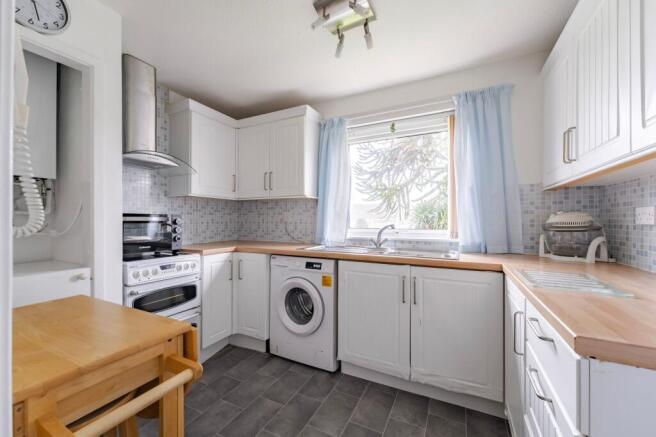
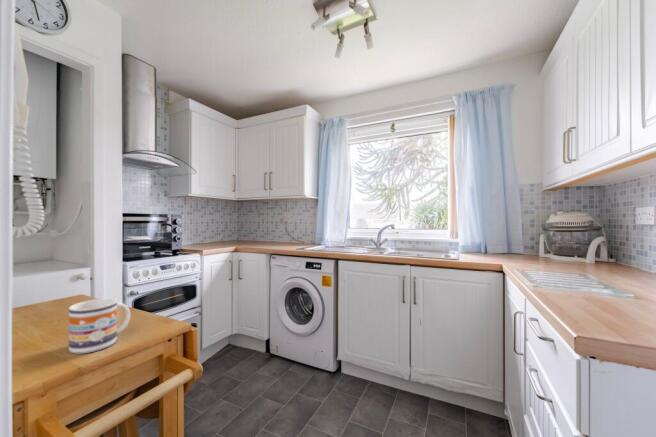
+ mug (99, 323)
